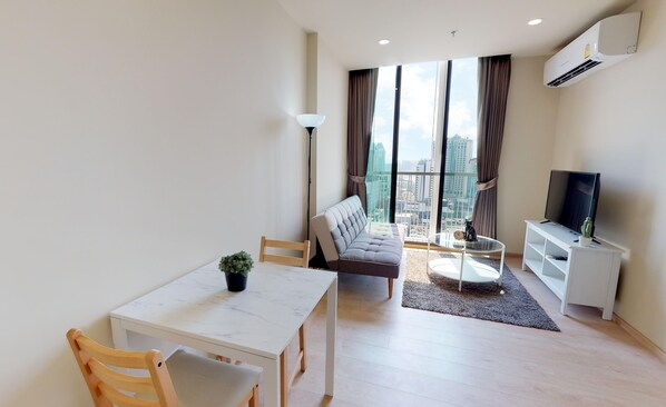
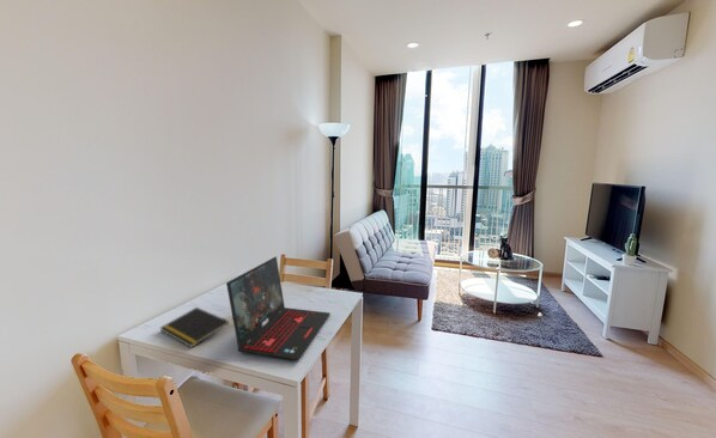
+ laptop (283, 300)
+ notepad (194, 326)
